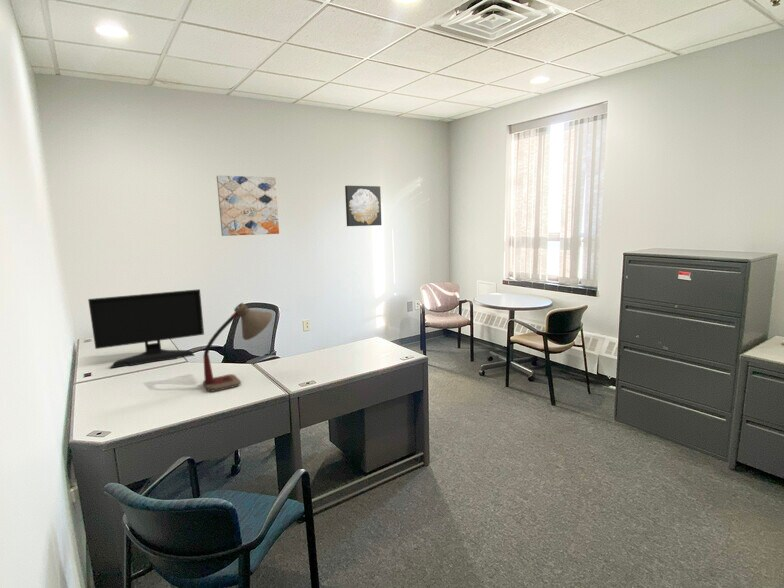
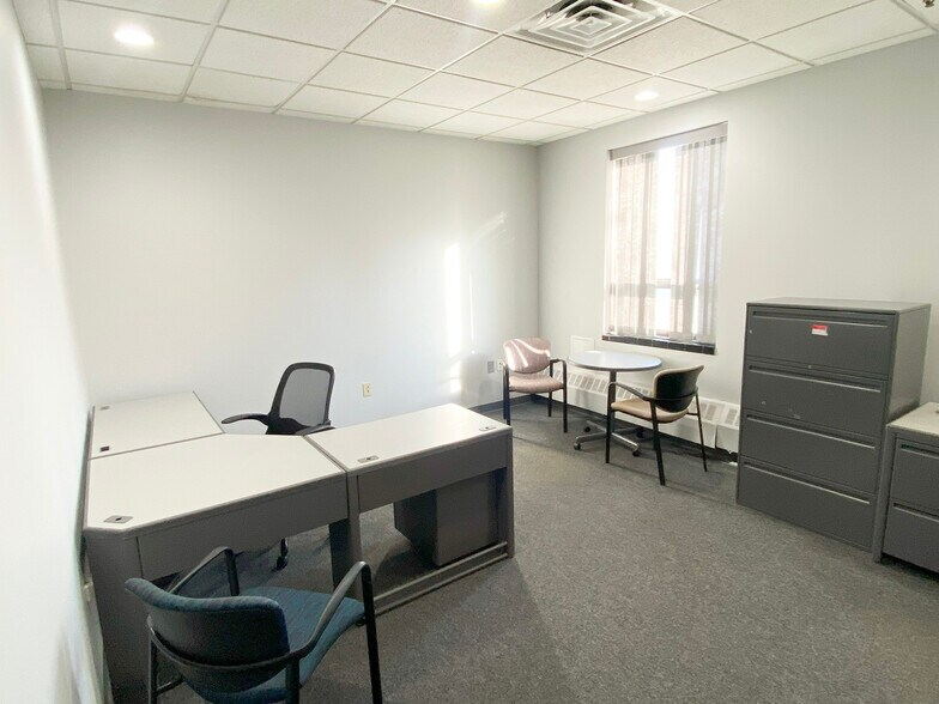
- desk lamp (243, 338)
- wall art (363, 206)
- wall art (249, 206)
- computer monitor (150, 325)
